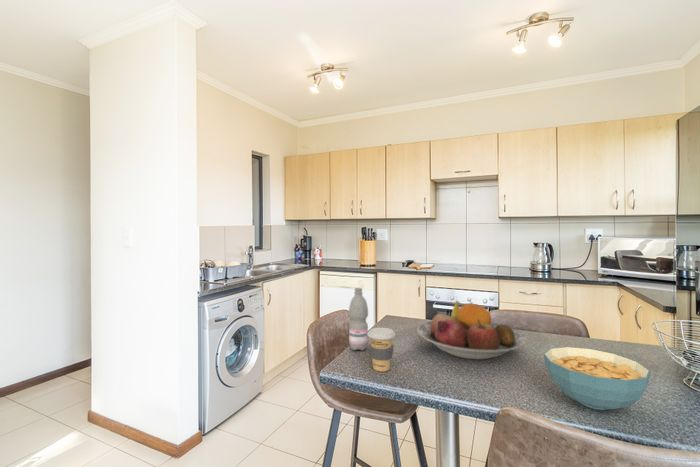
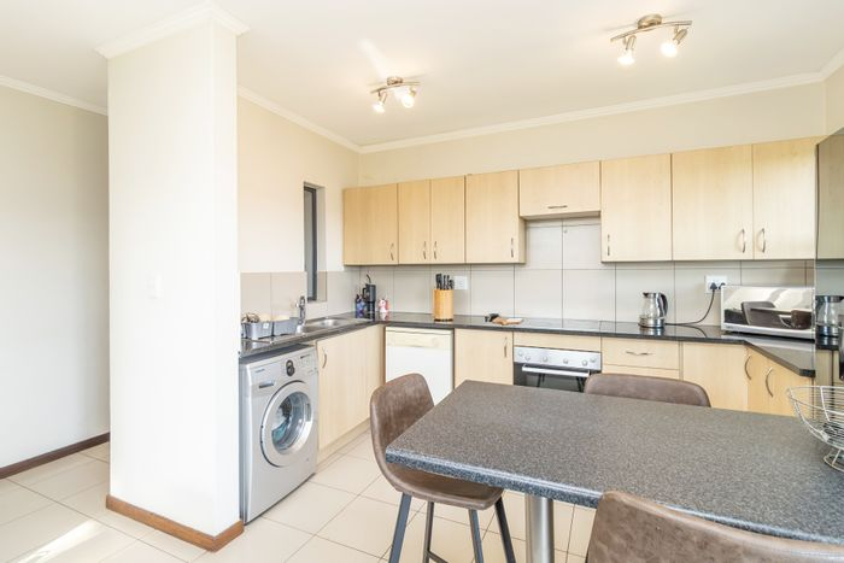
- water bottle (364, 318)
- coffee cup (381, 349)
- fruit bowl (469, 328)
- cereal bowl (593, 382)
